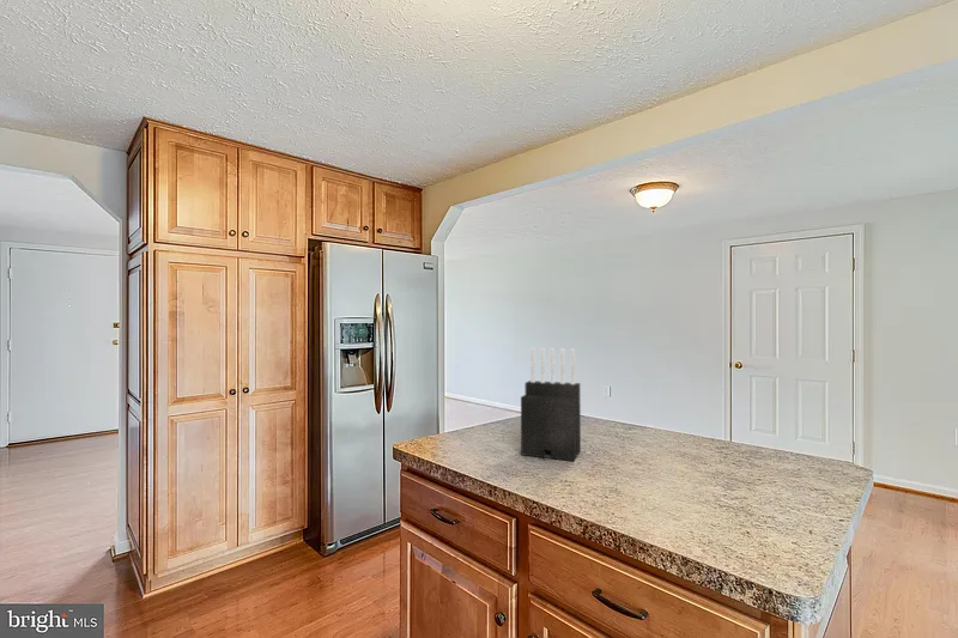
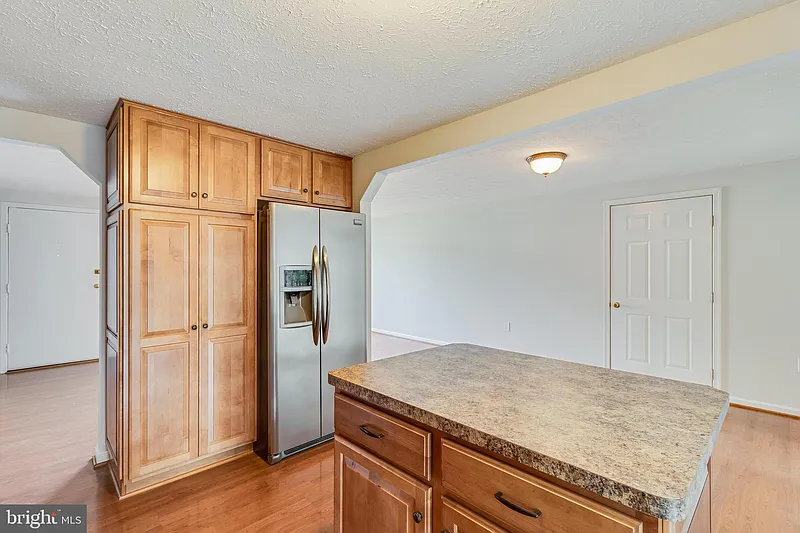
- knife block (550, 401)
